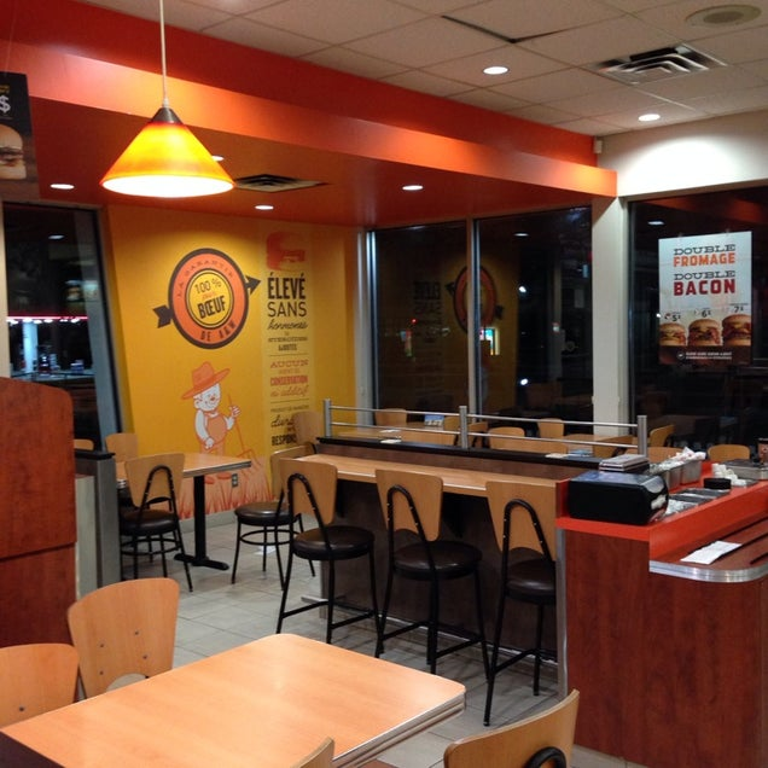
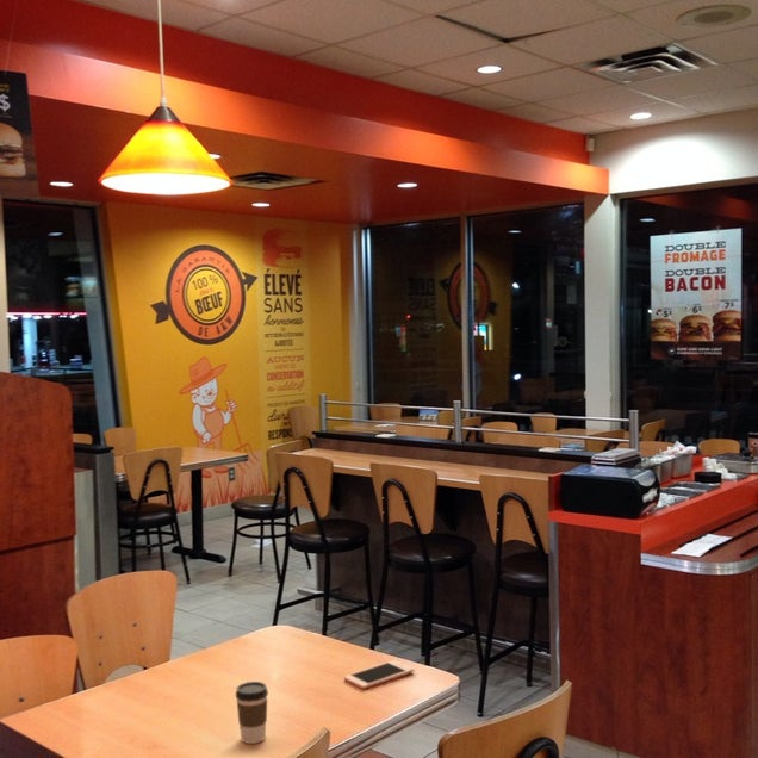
+ coffee cup (251, 713)
+ cell phone (379, 673)
